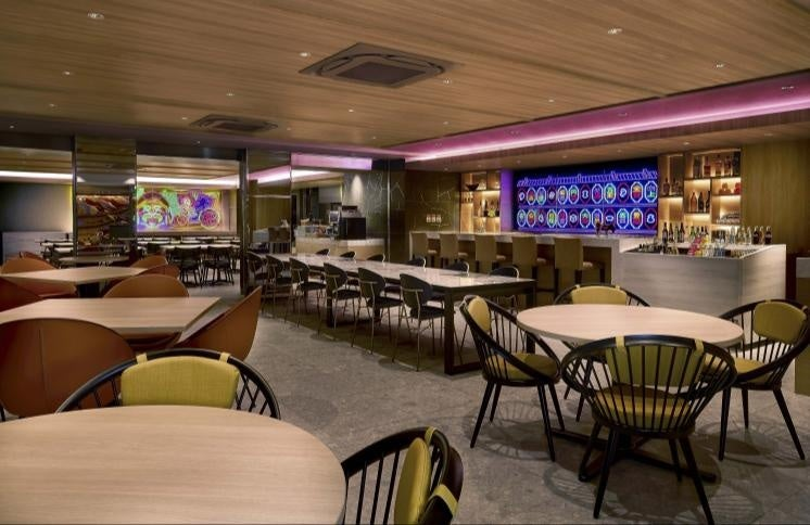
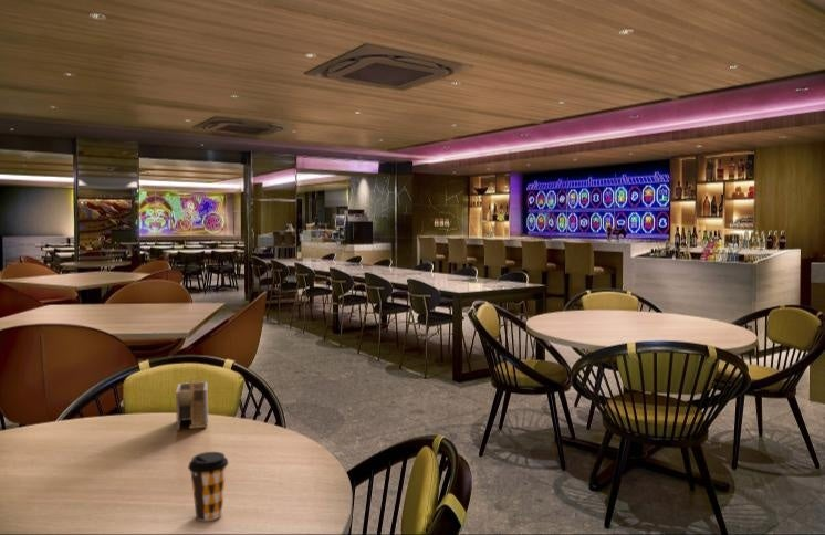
+ napkin holder (192, 398)
+ coffee cup (208, 485)
